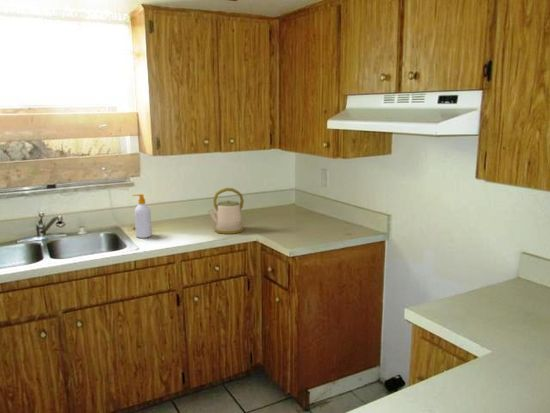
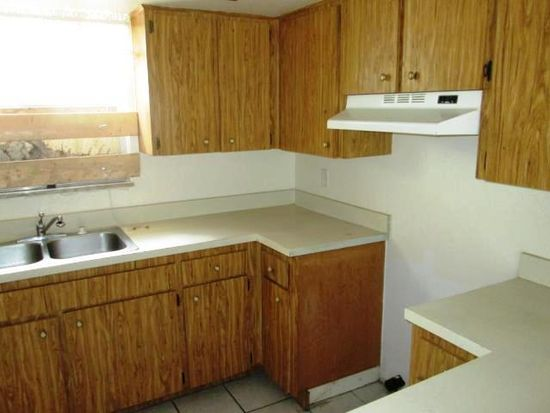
- kettle (225, 209)
- soap bottle (142, 215)
